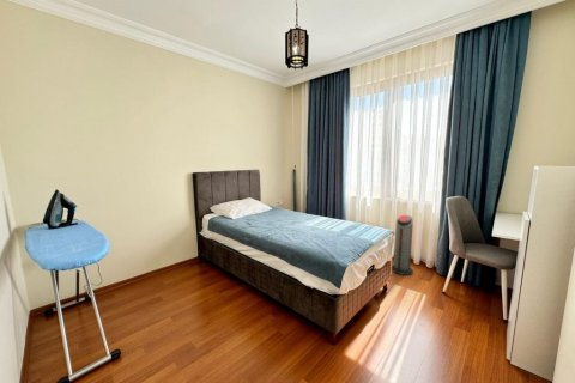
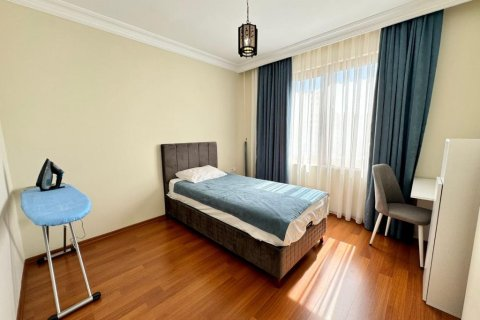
- air purifier (402, 243)
